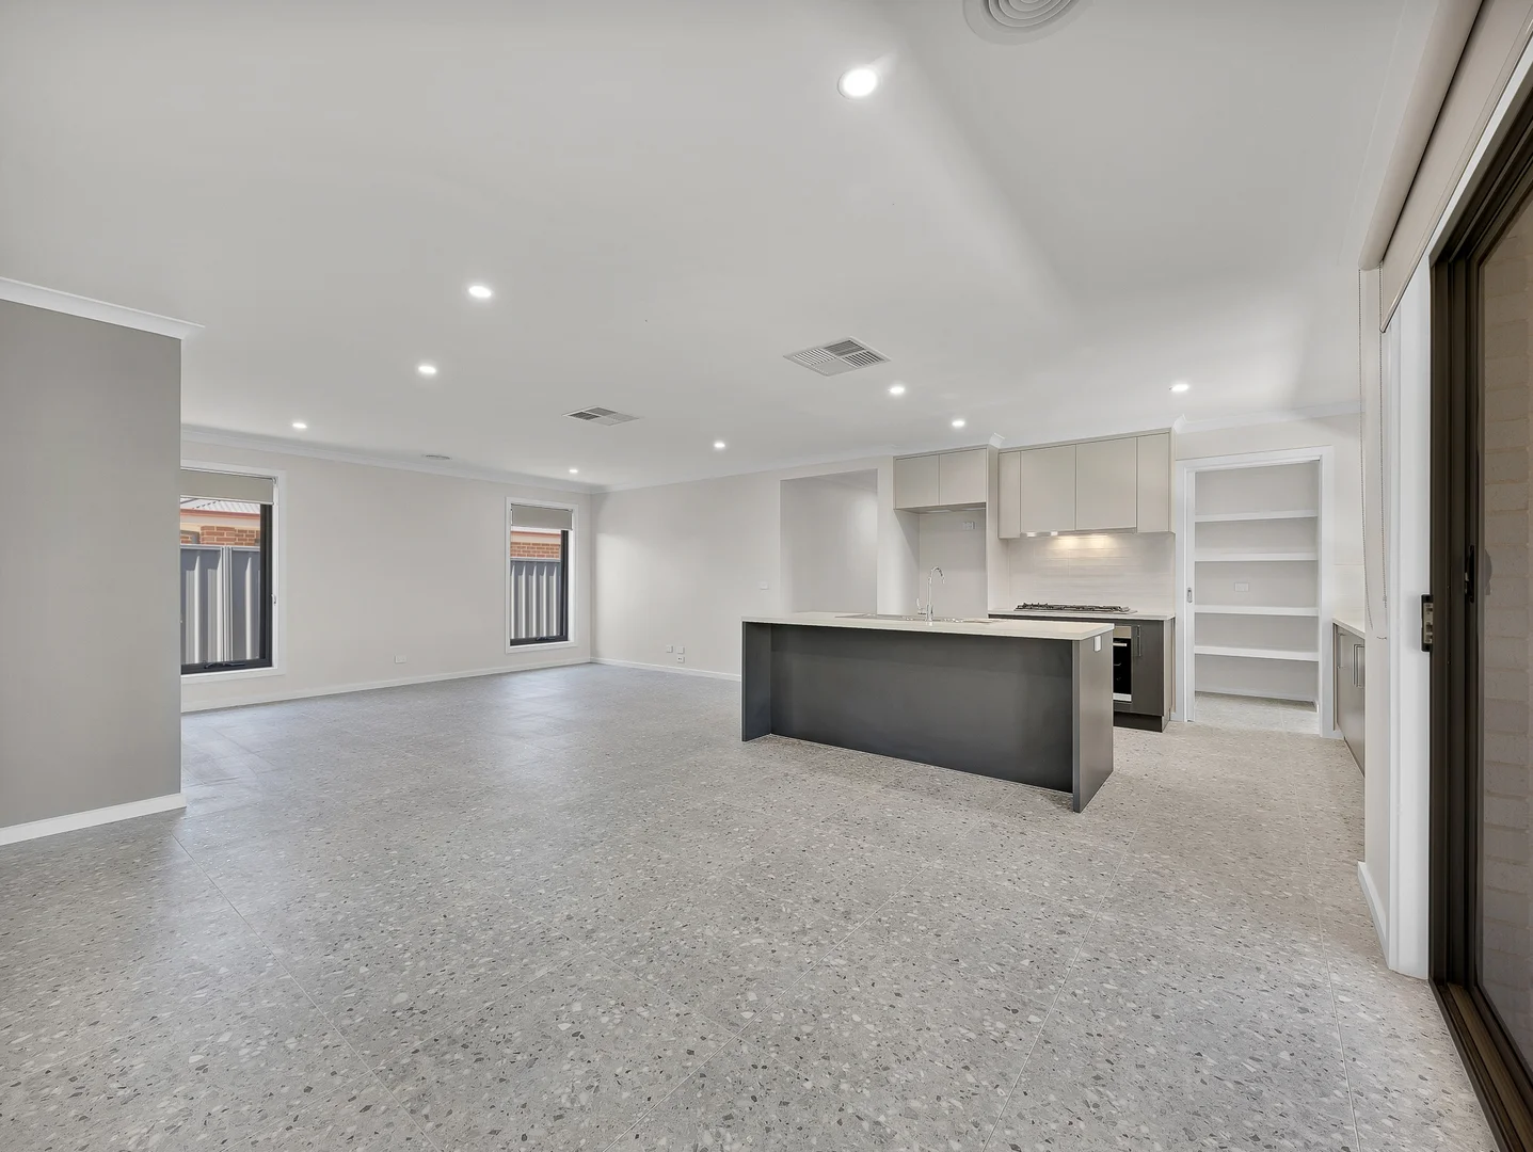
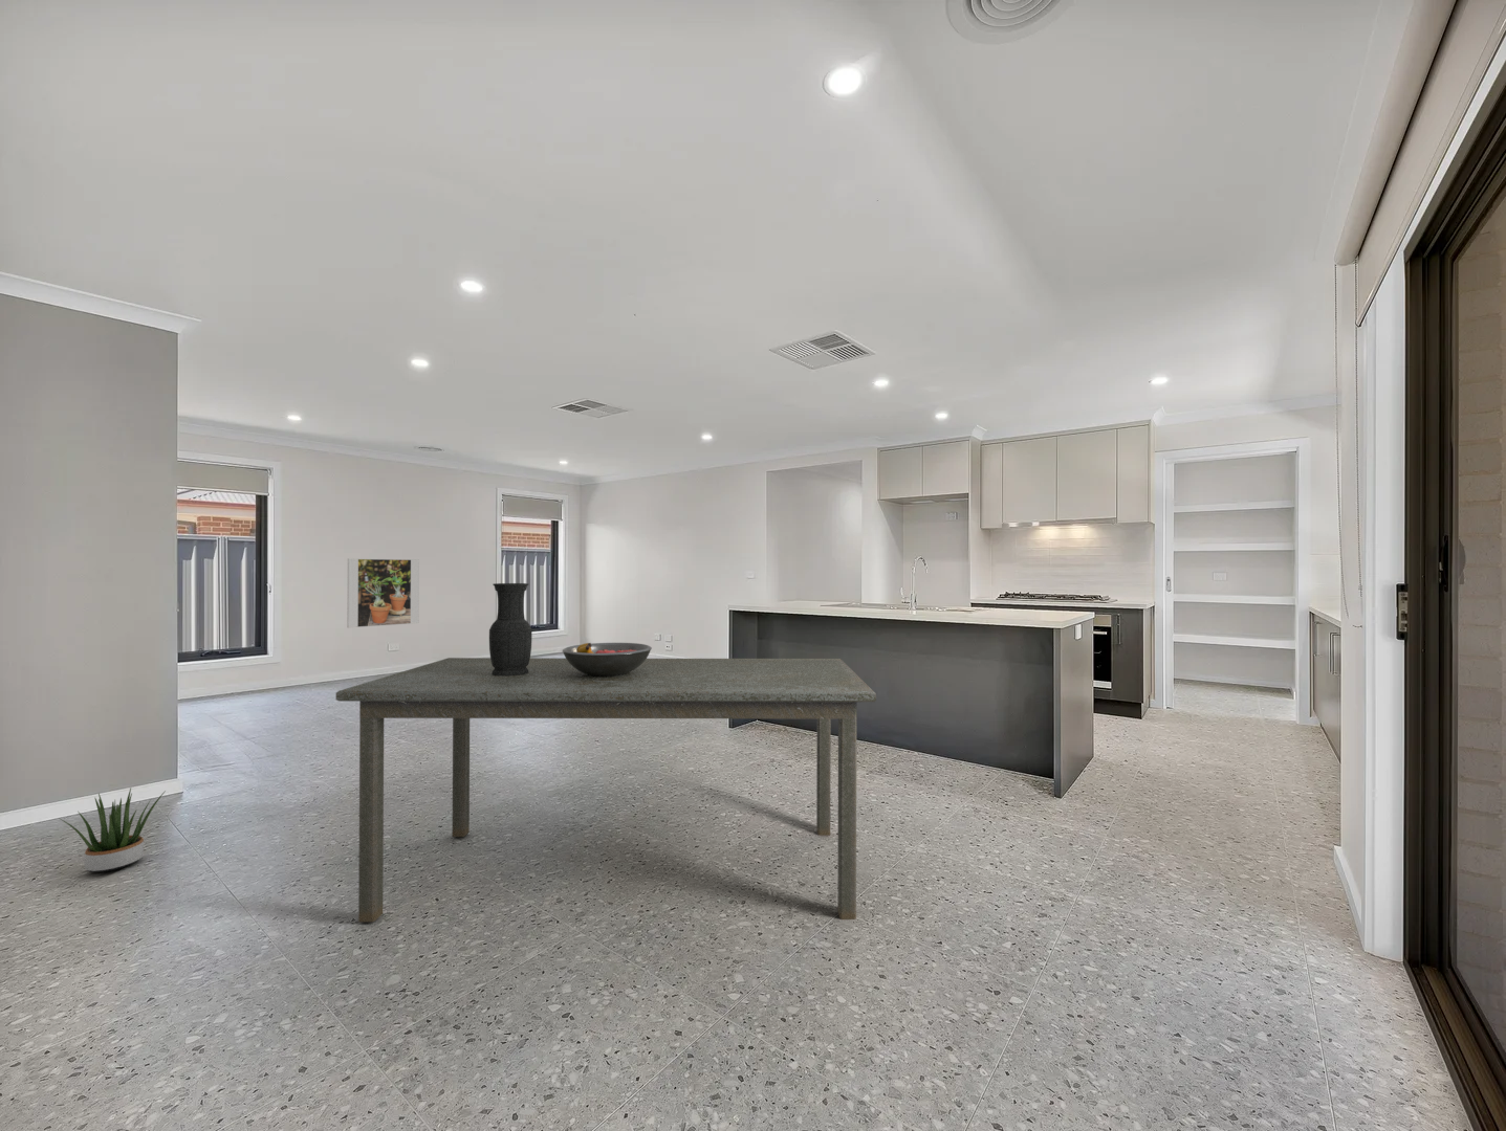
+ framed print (385, 592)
+ fruit bowl (607, 657)
+ dining table (628, 718)
+ potted plant (114, 829)
+ vase (510, 627)
